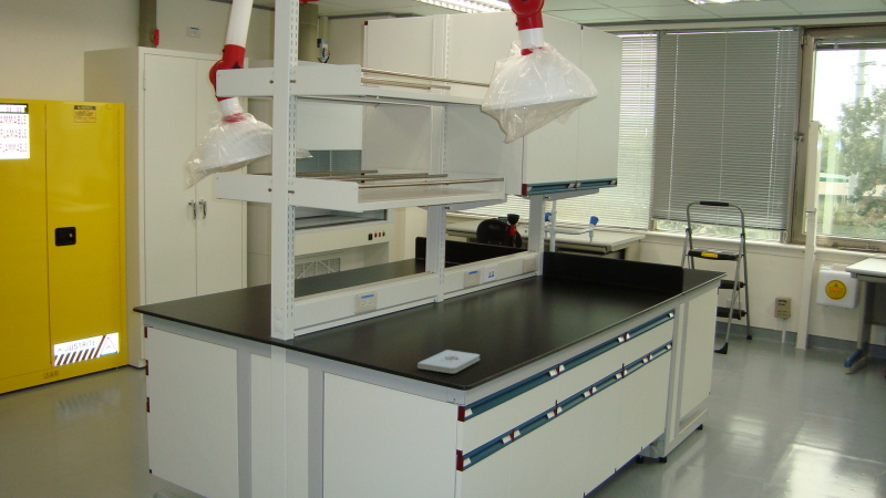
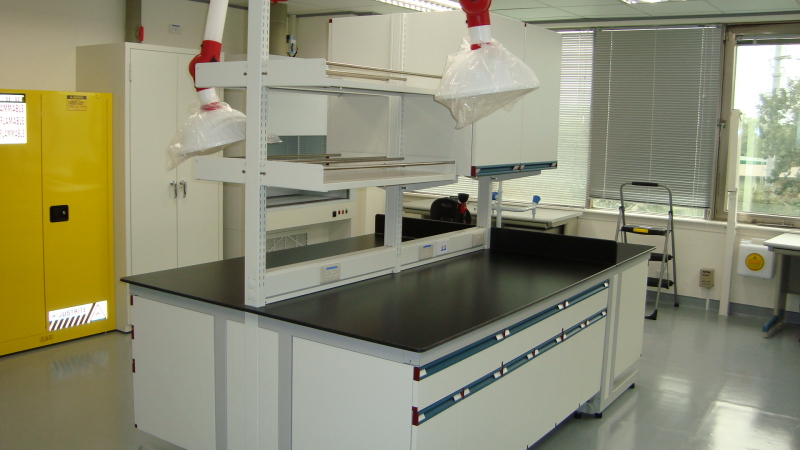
- notepad (450, 361)
